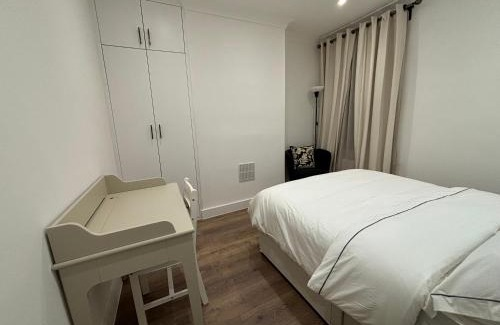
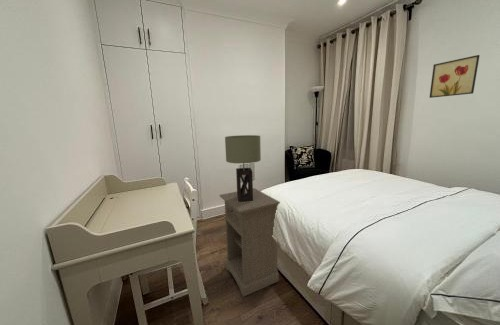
+ table lamp (243, 168)
+ nightstand (249, 237)
+ wall art (452, 78)
